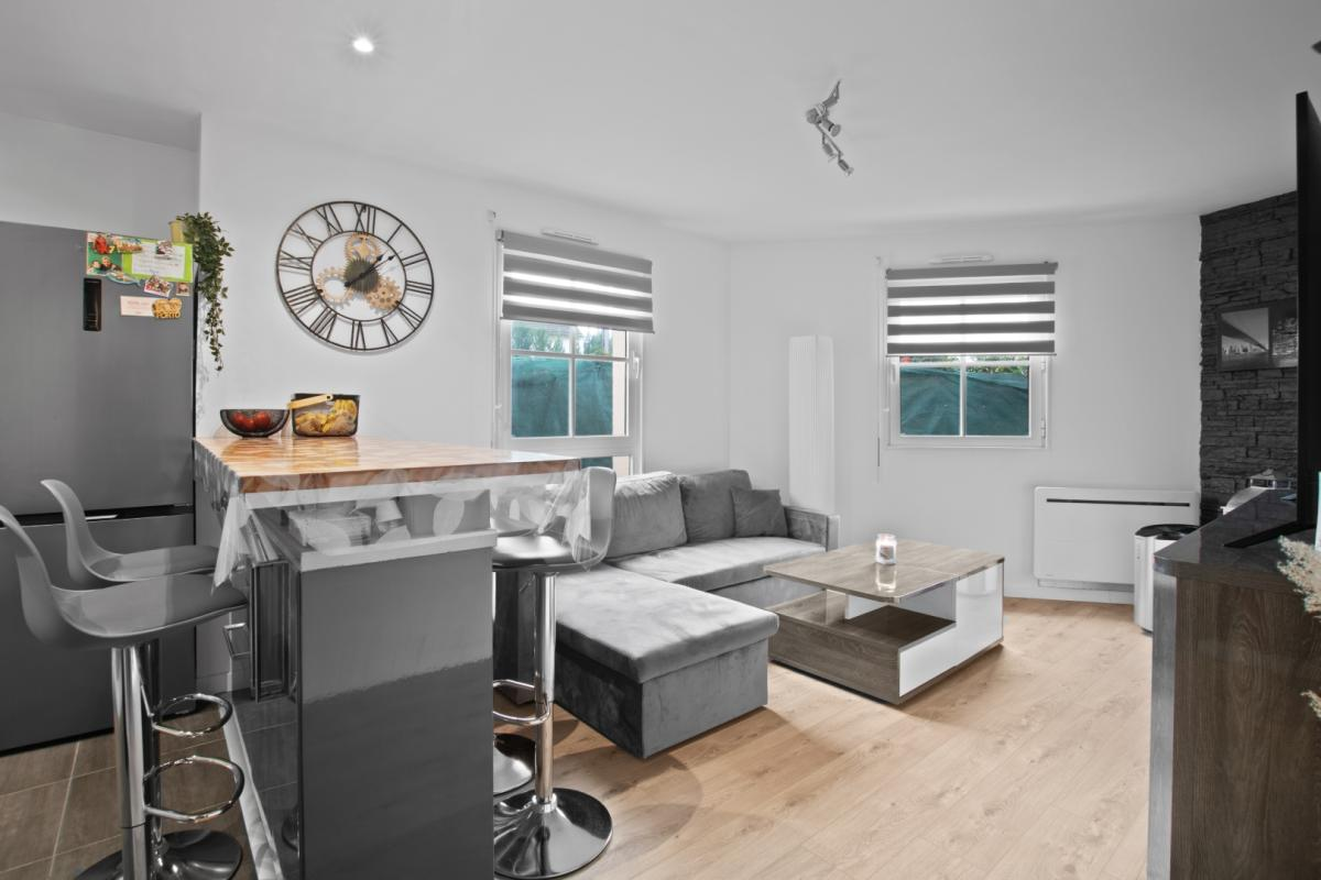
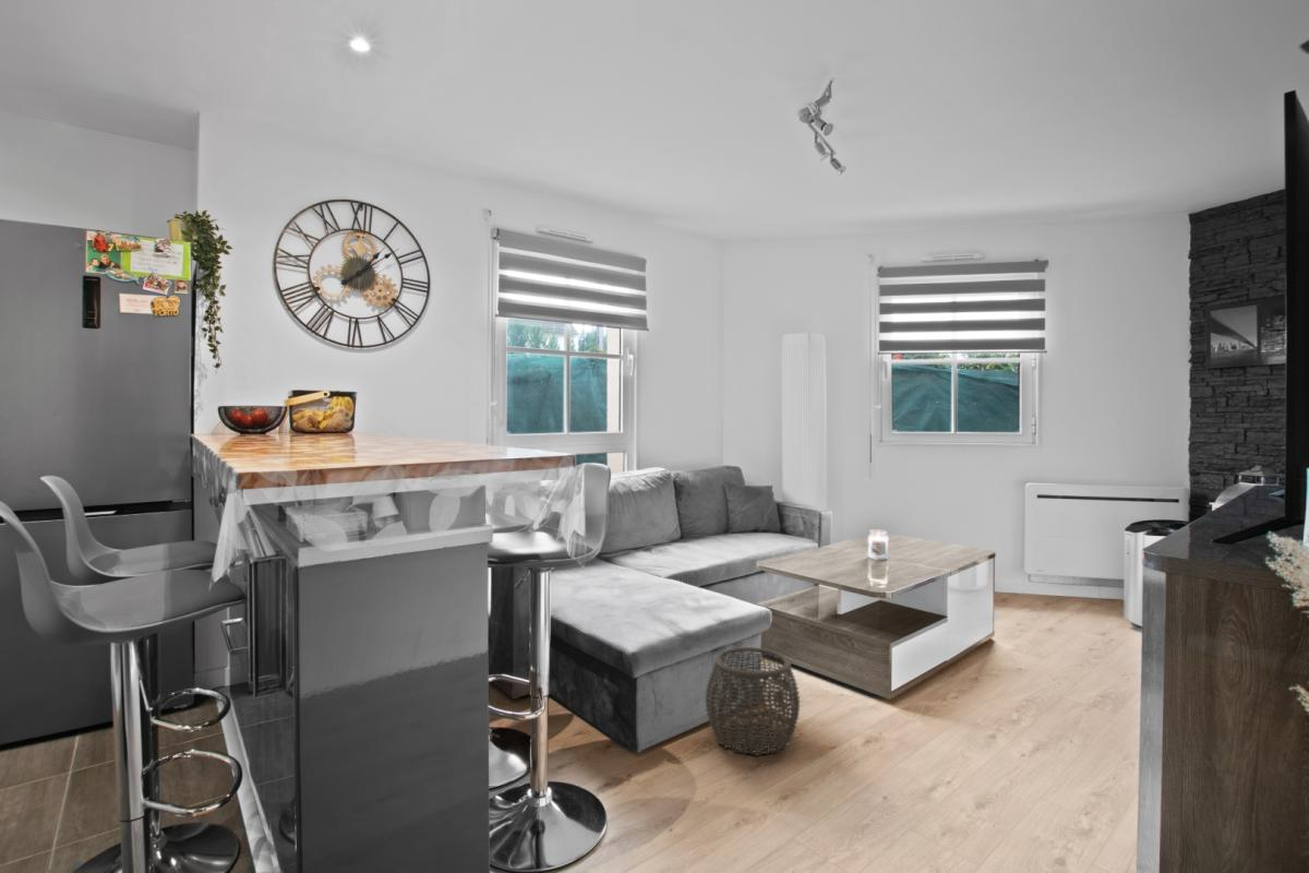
+ woven basket (752, 698)
